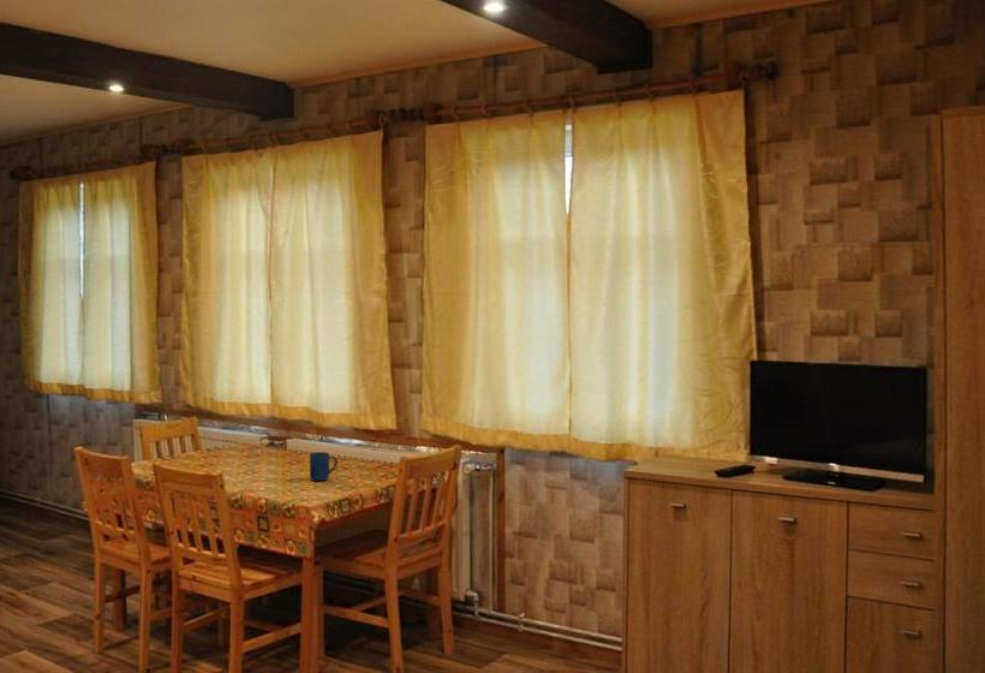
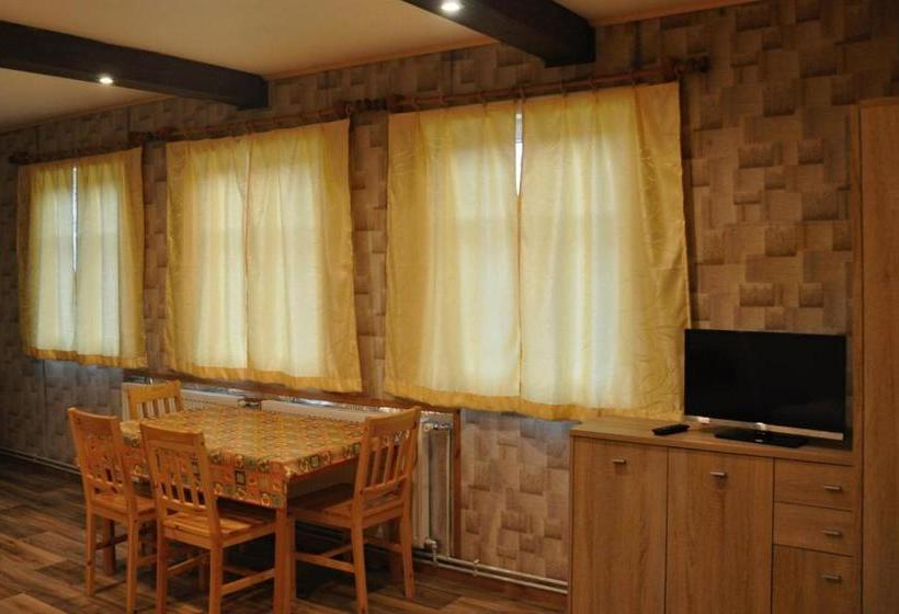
- mug (323, 466)
